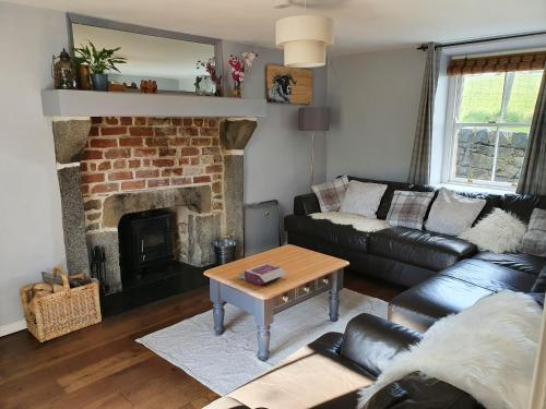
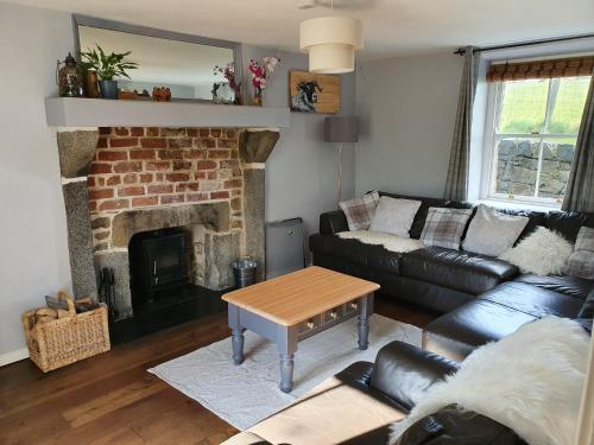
- book (262, 273)
